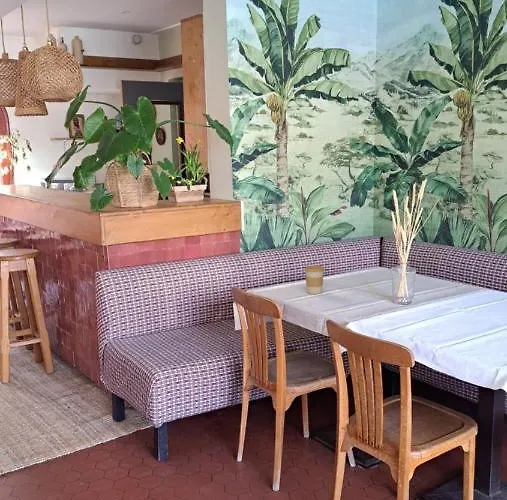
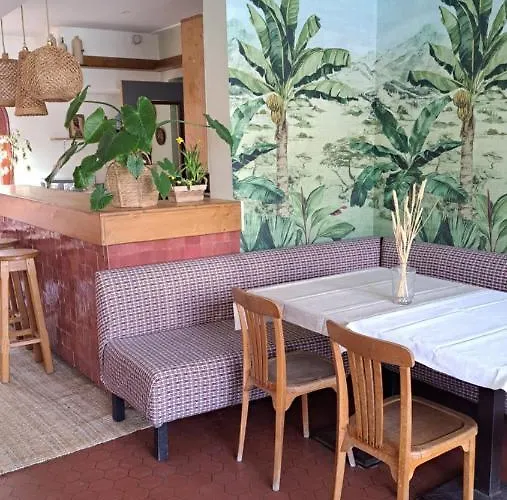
- coffee cup (314, 278)
